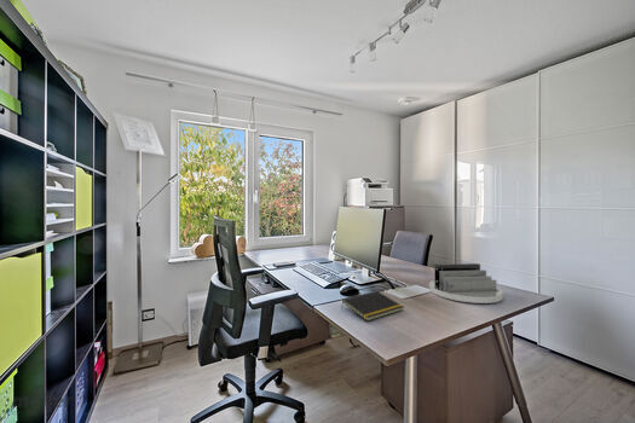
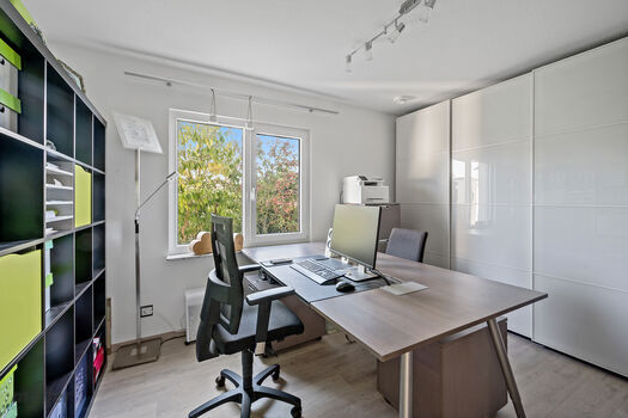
- desk organizer (463, 279)
- notepad (373, 303)
